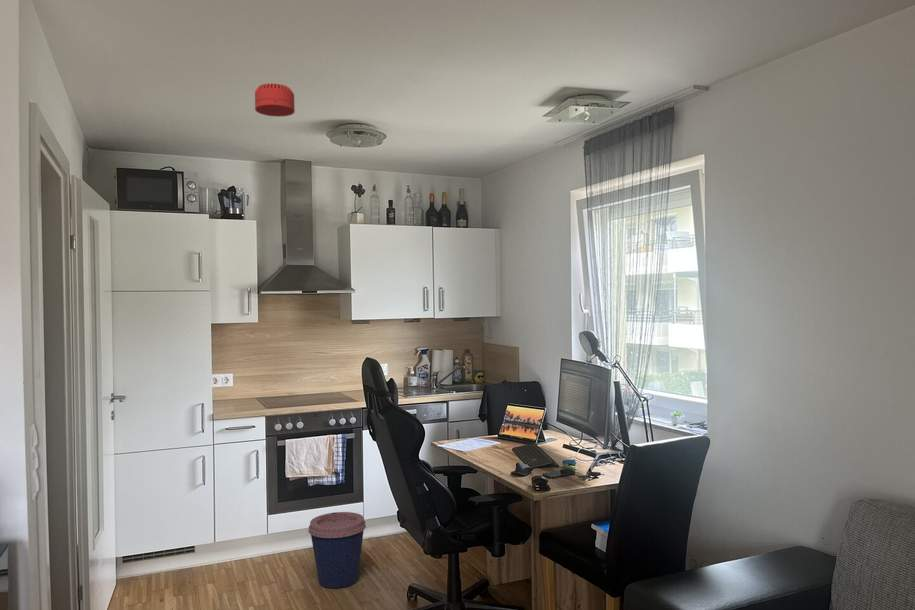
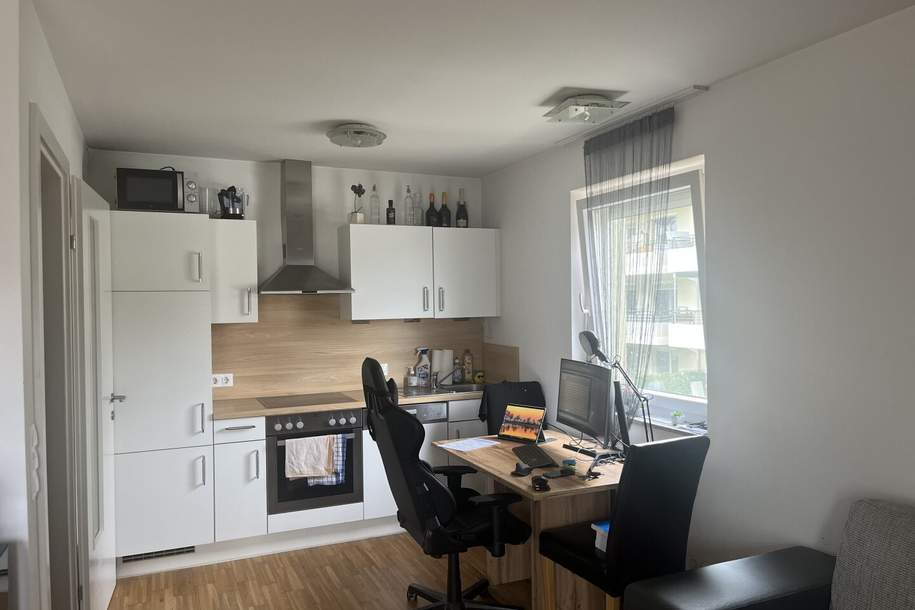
- smoke detector (274, 99)
- coffee cup (337, 550)
